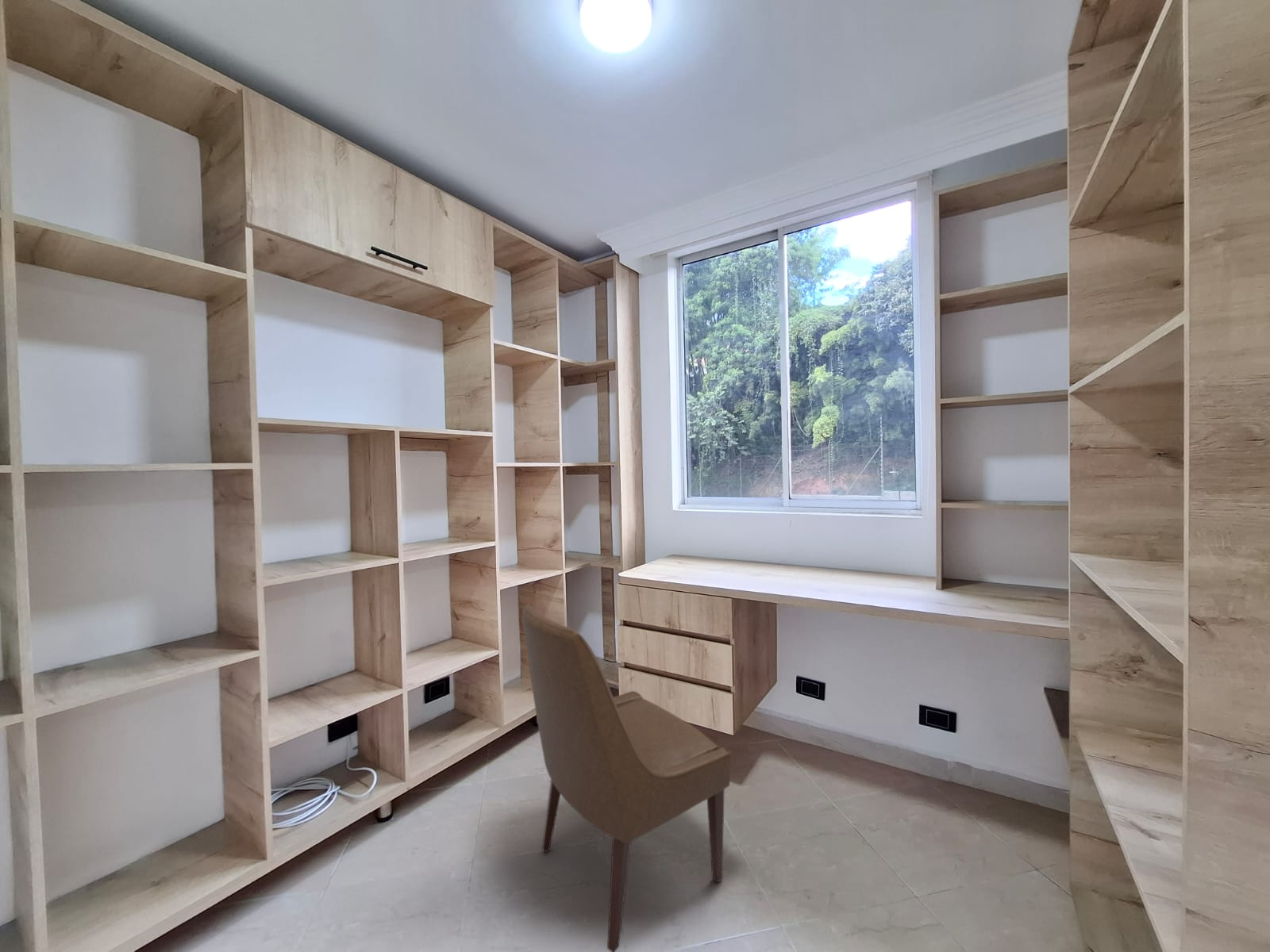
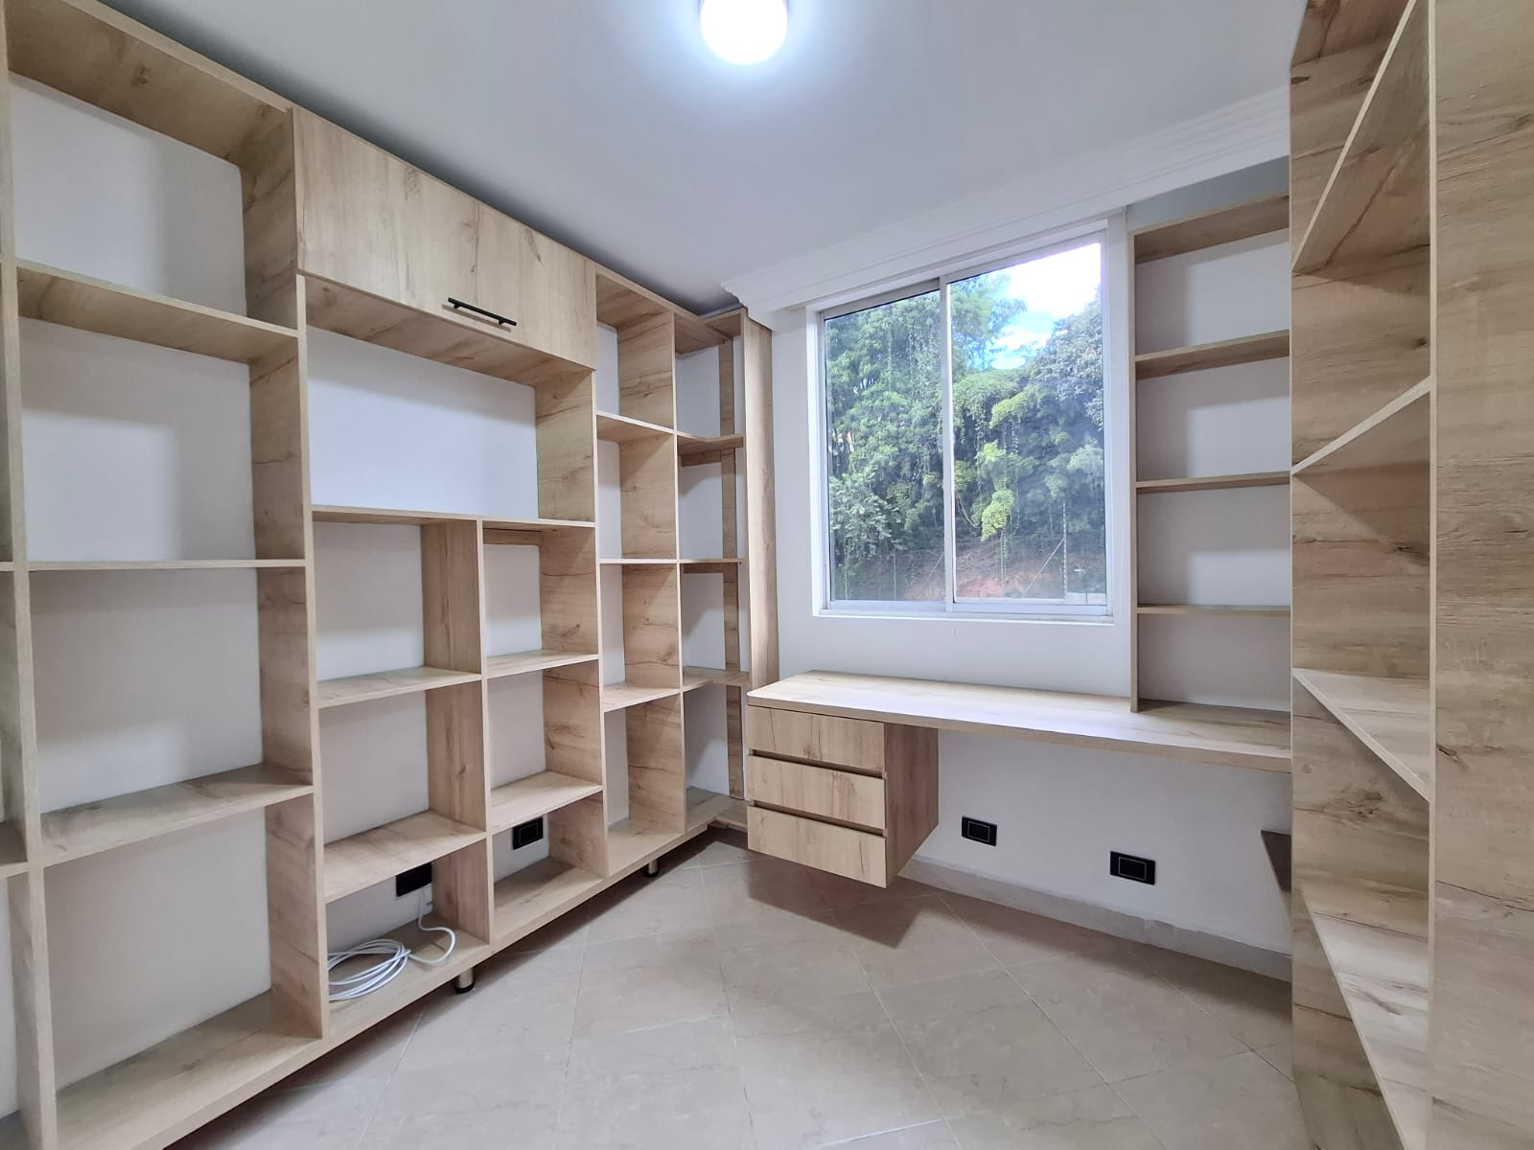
- chair (615, 737)
